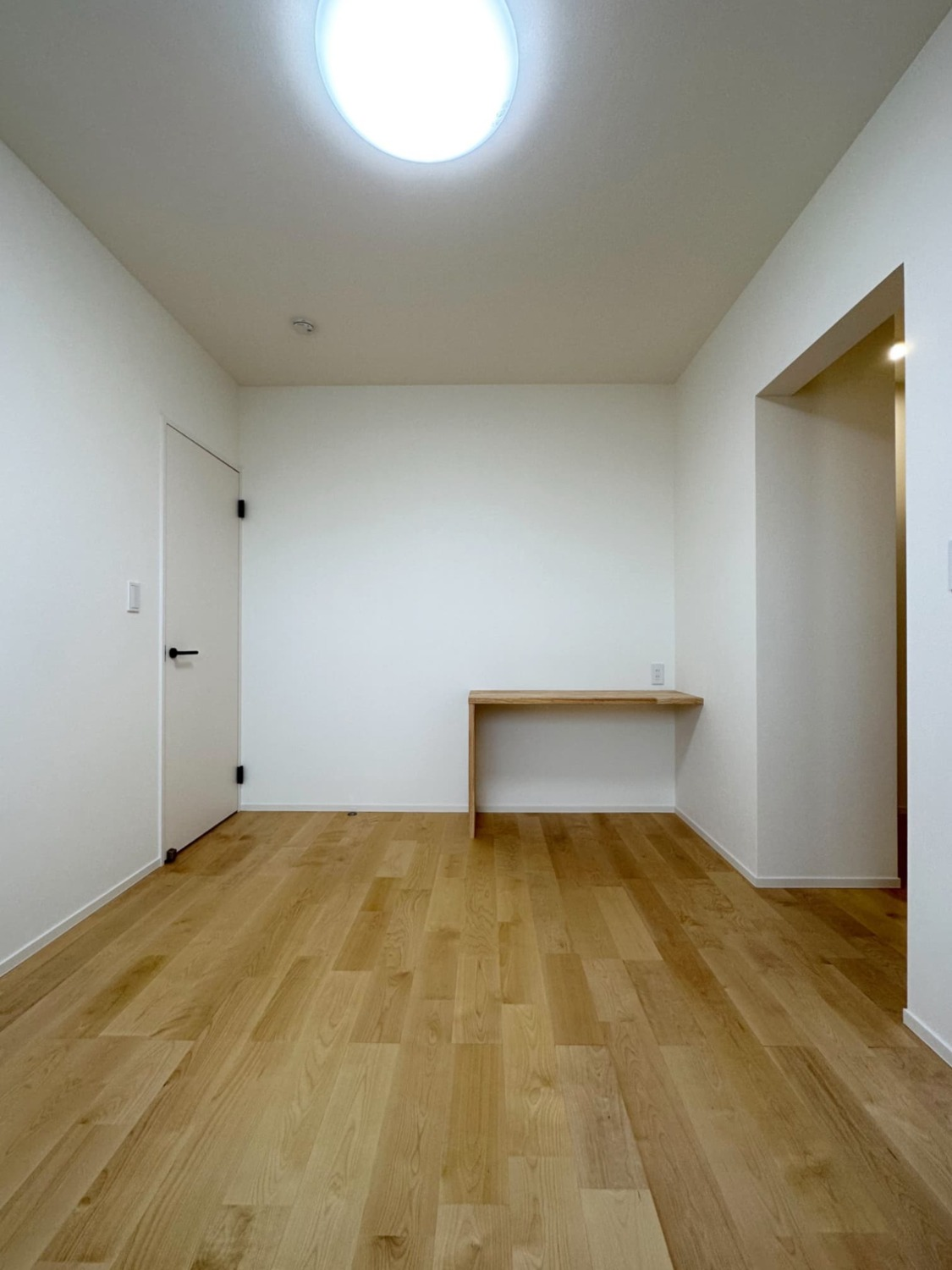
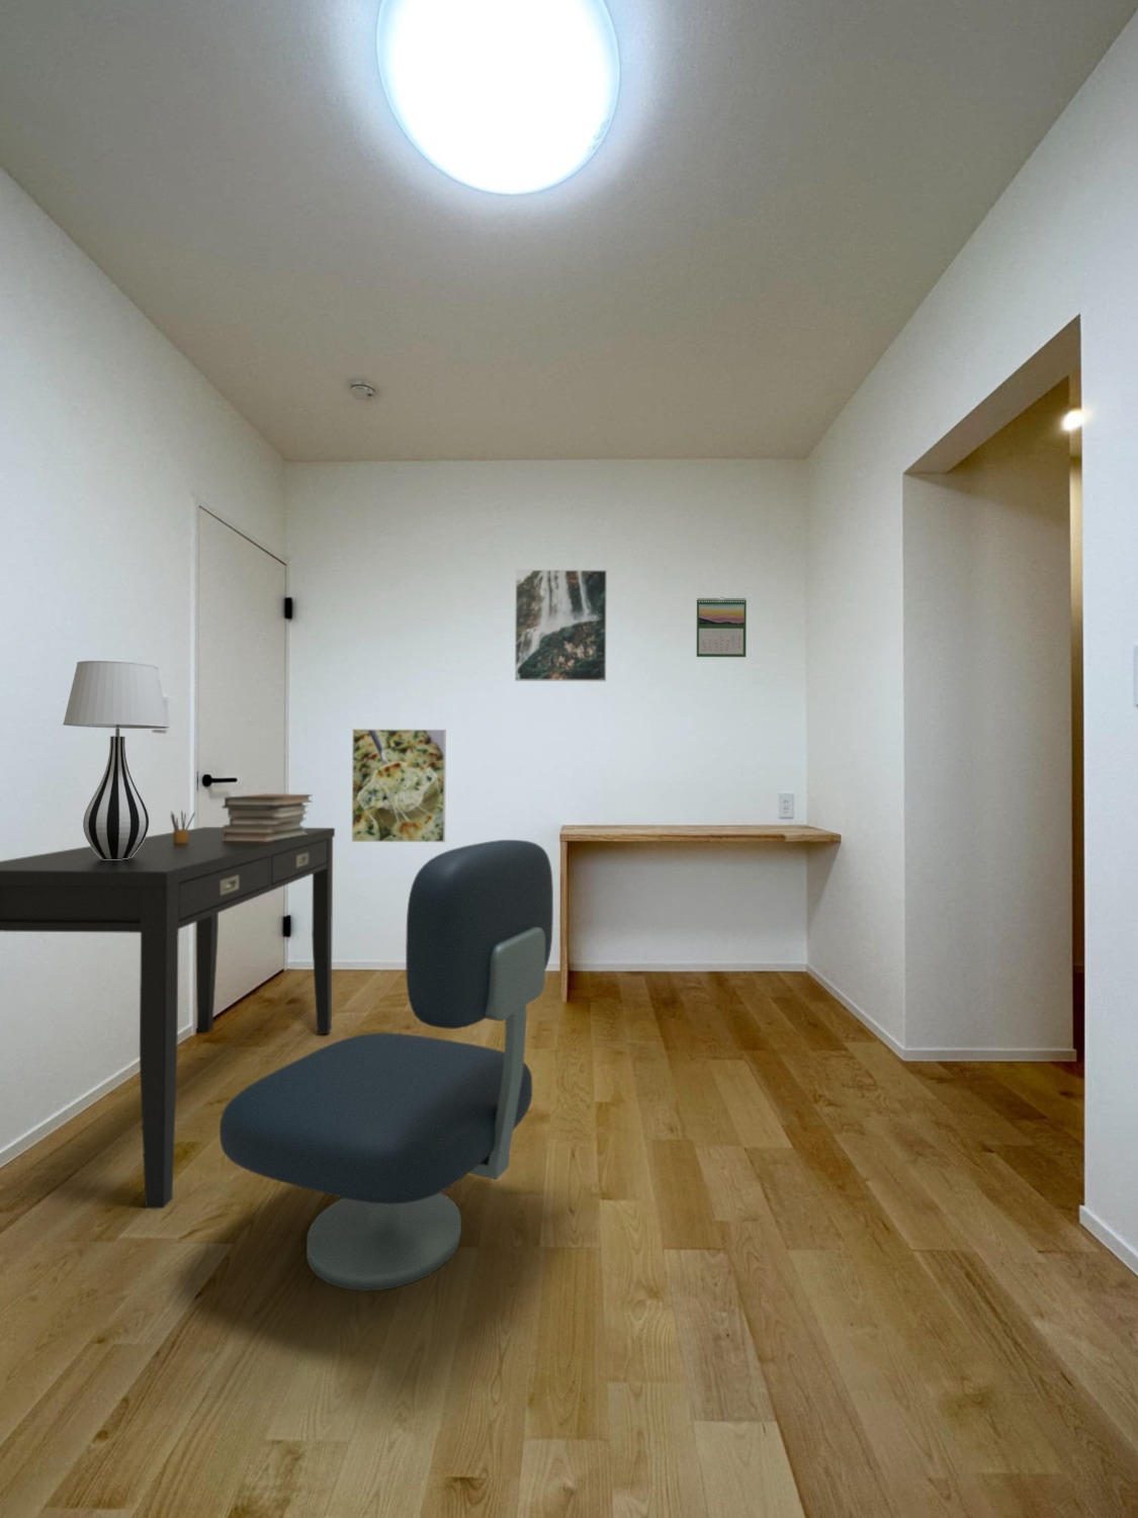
+ book stack (269, 815)
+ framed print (398, 785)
+ office chair (396, 1040)
+ table lamp (117, 760)
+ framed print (561, 625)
+ pencil box (182, 826)
+ calendar (721, 626)
+ desk (196, 969)
